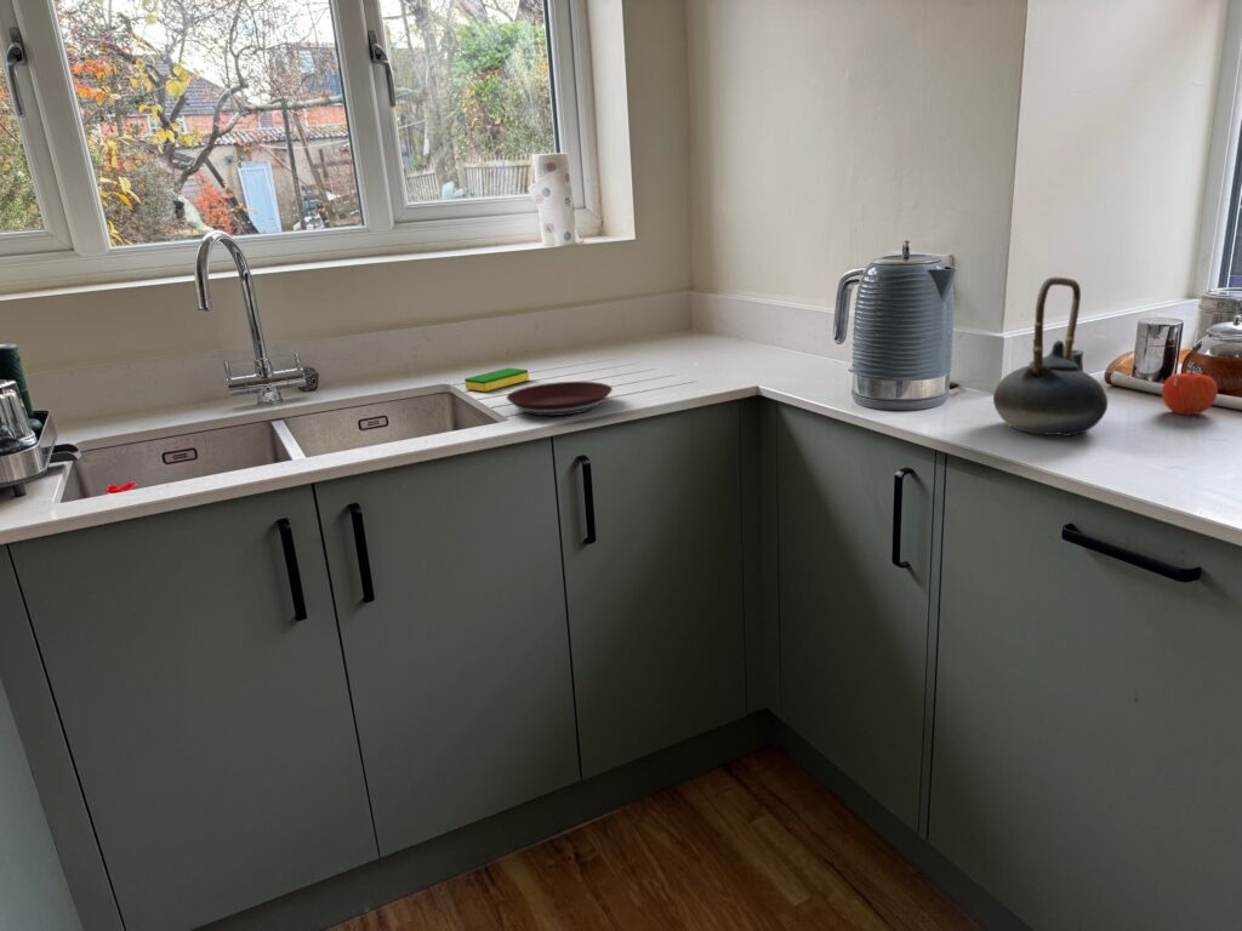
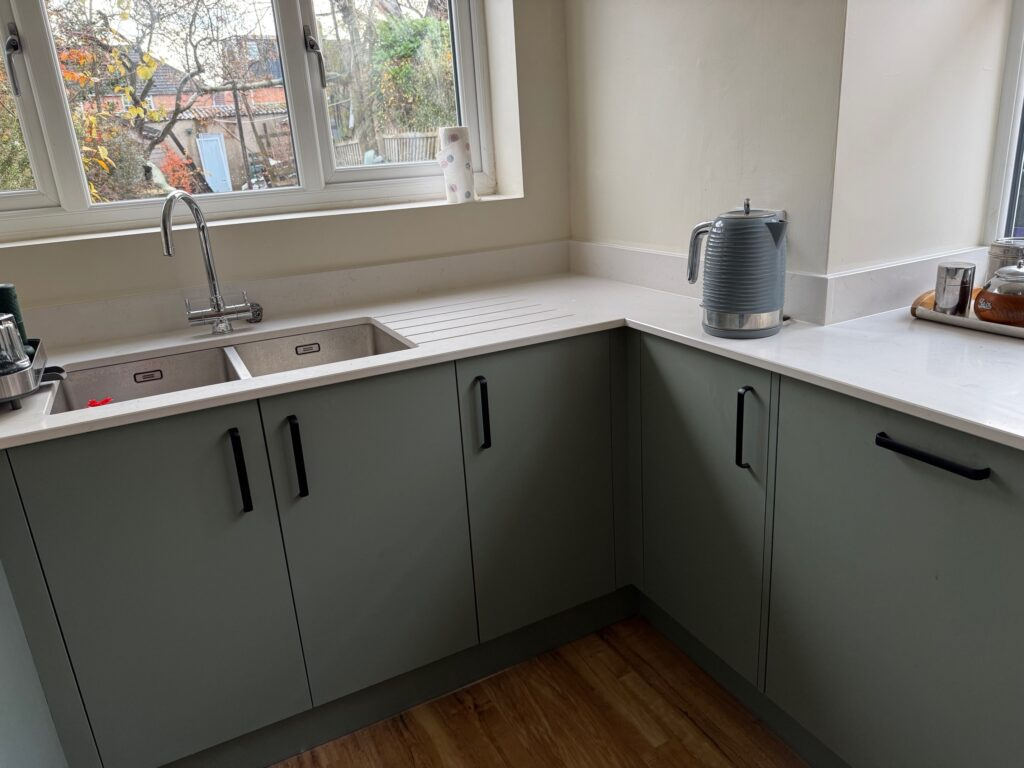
- apple (1189, 389)
- plate (559, 399)
- dish sponge (496, 378)
- teapot (1052, 352)
